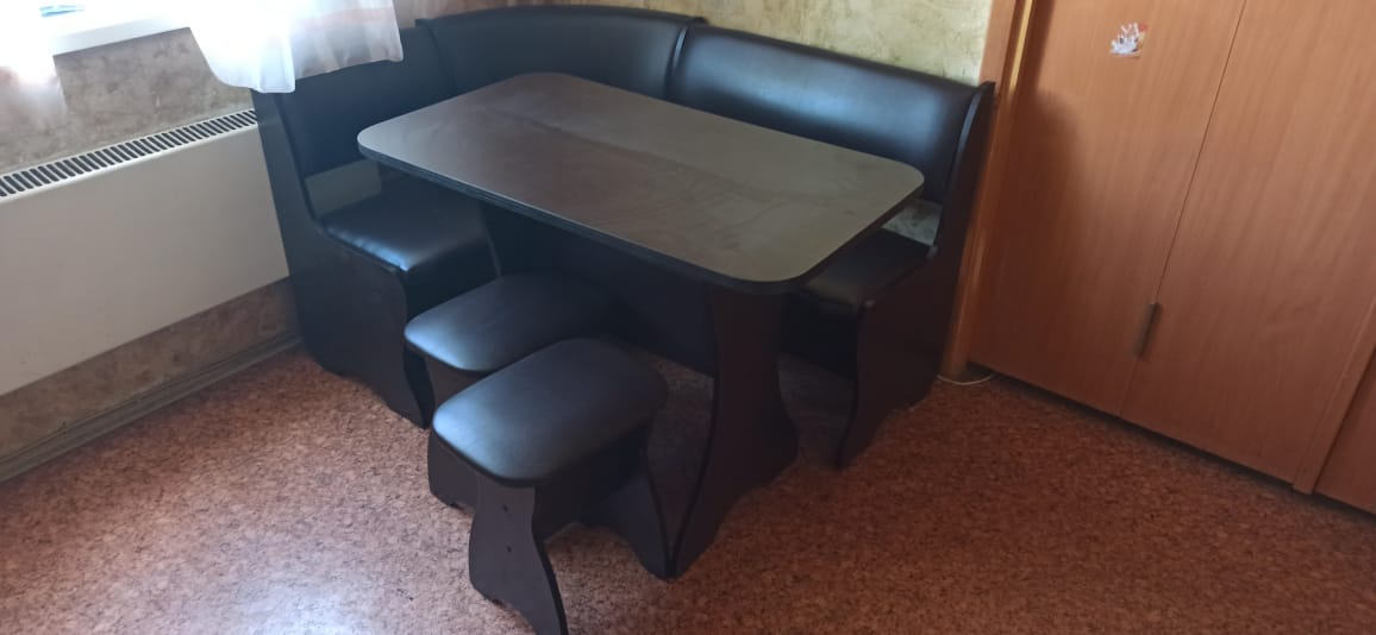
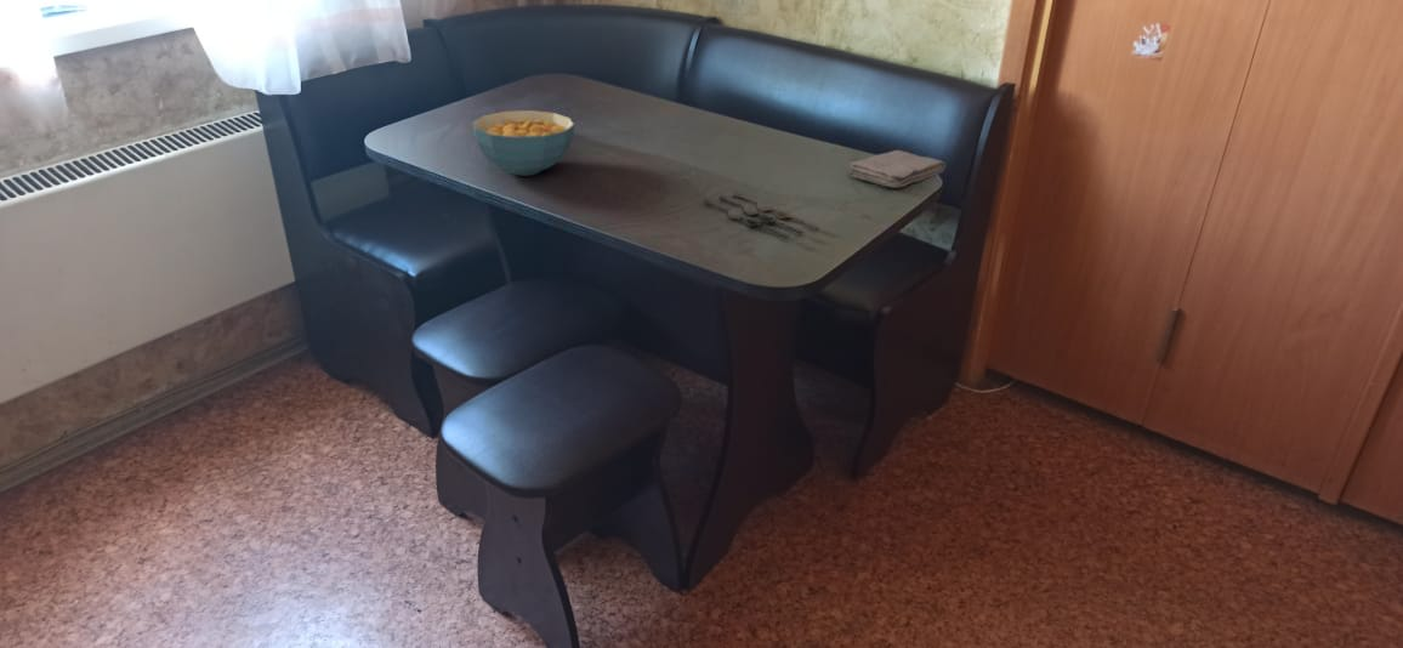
+ washcloth (896, 166)
+ cereal bowl (524, 147)
+ spoon (760, 216)
